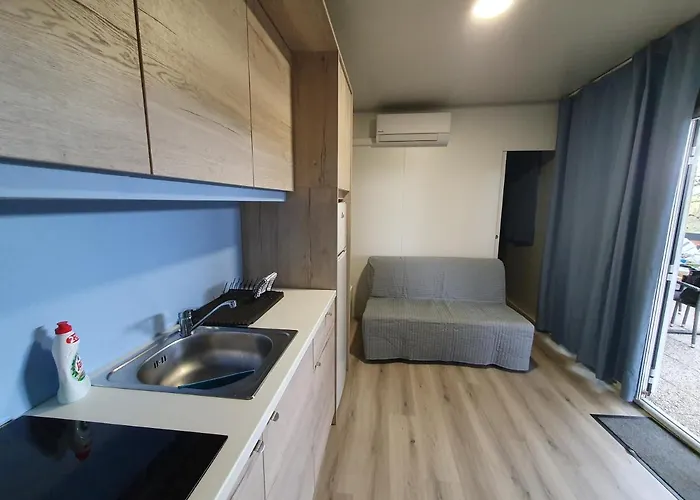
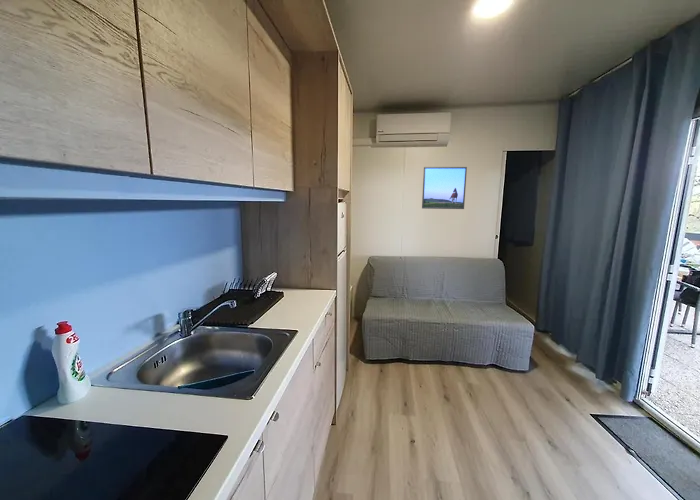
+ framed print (443, 188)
